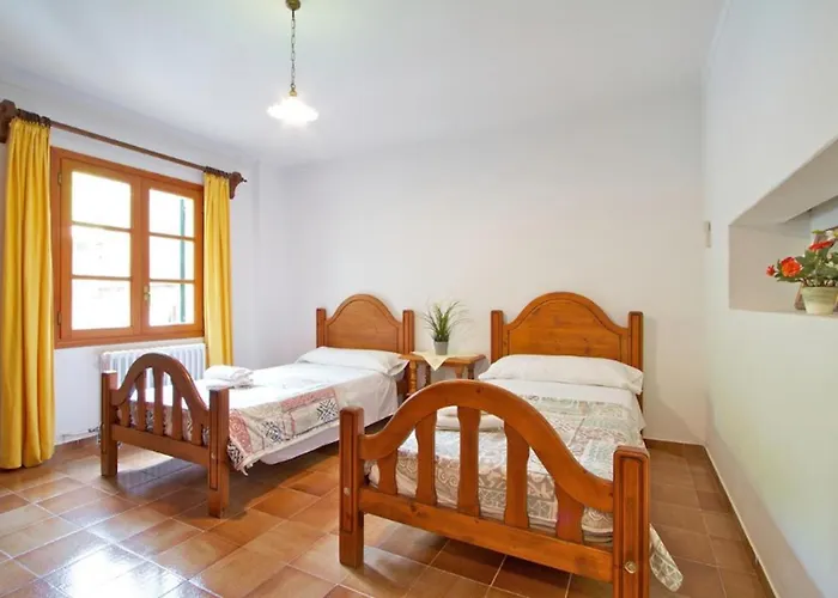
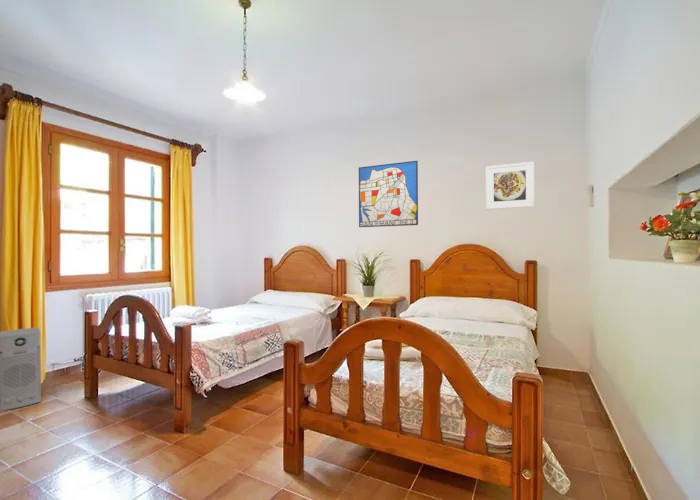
+ air purifier (19, 366)
+ wall art (387, 195)
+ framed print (509, 186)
